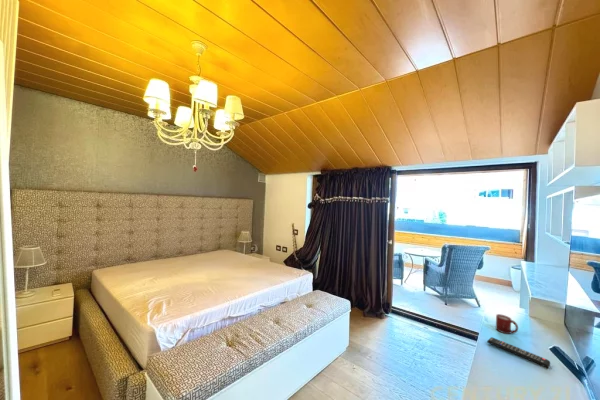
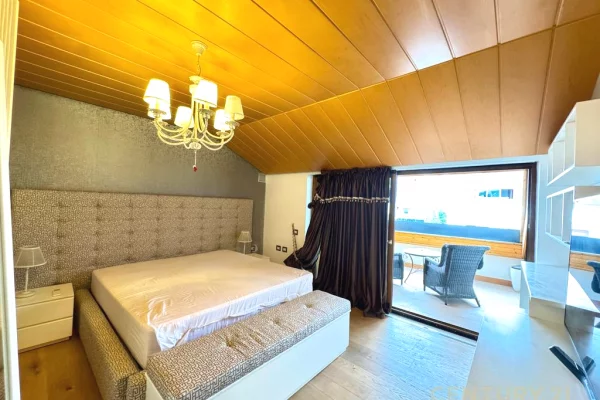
- remote control (516, 351)
- cup (506, 324)
